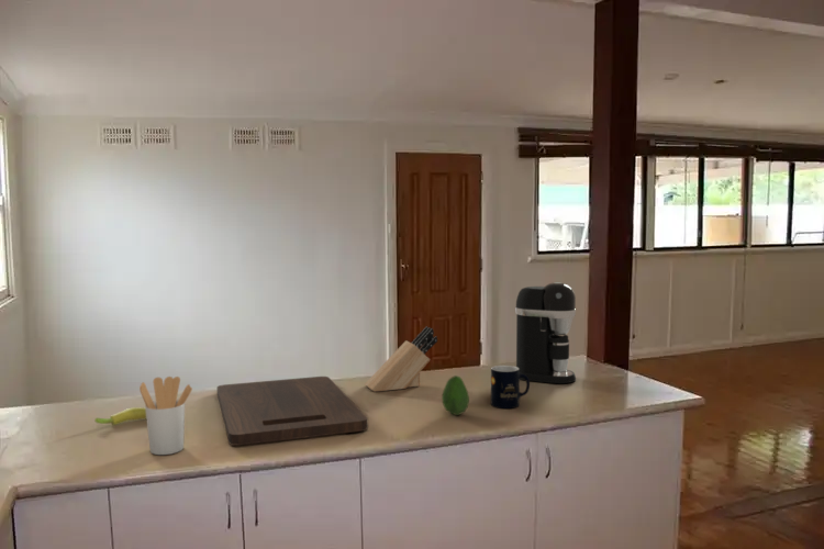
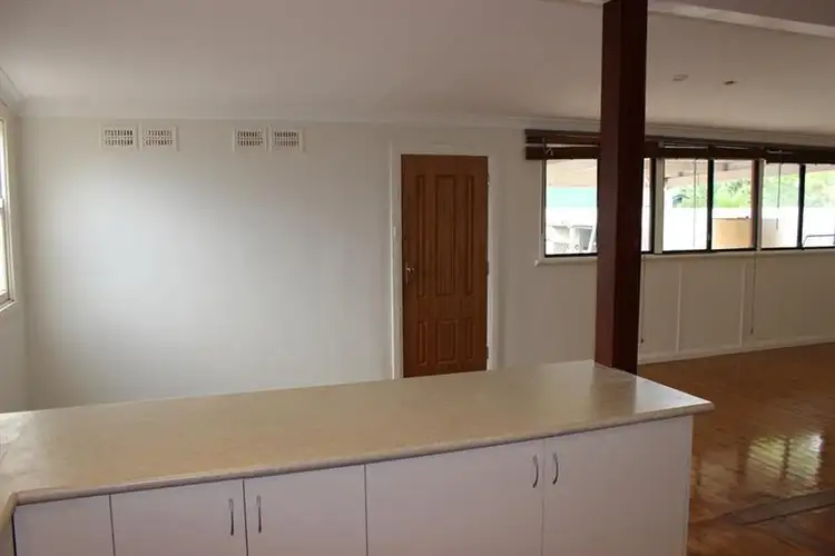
- mug (509, 385)
- knife block (402, 357)
- cutting board (286, 405)
- banana (132, 416)
- coffee maker (545, 329)
- fruit (455, 394)
- utensil holder (166, 413)
